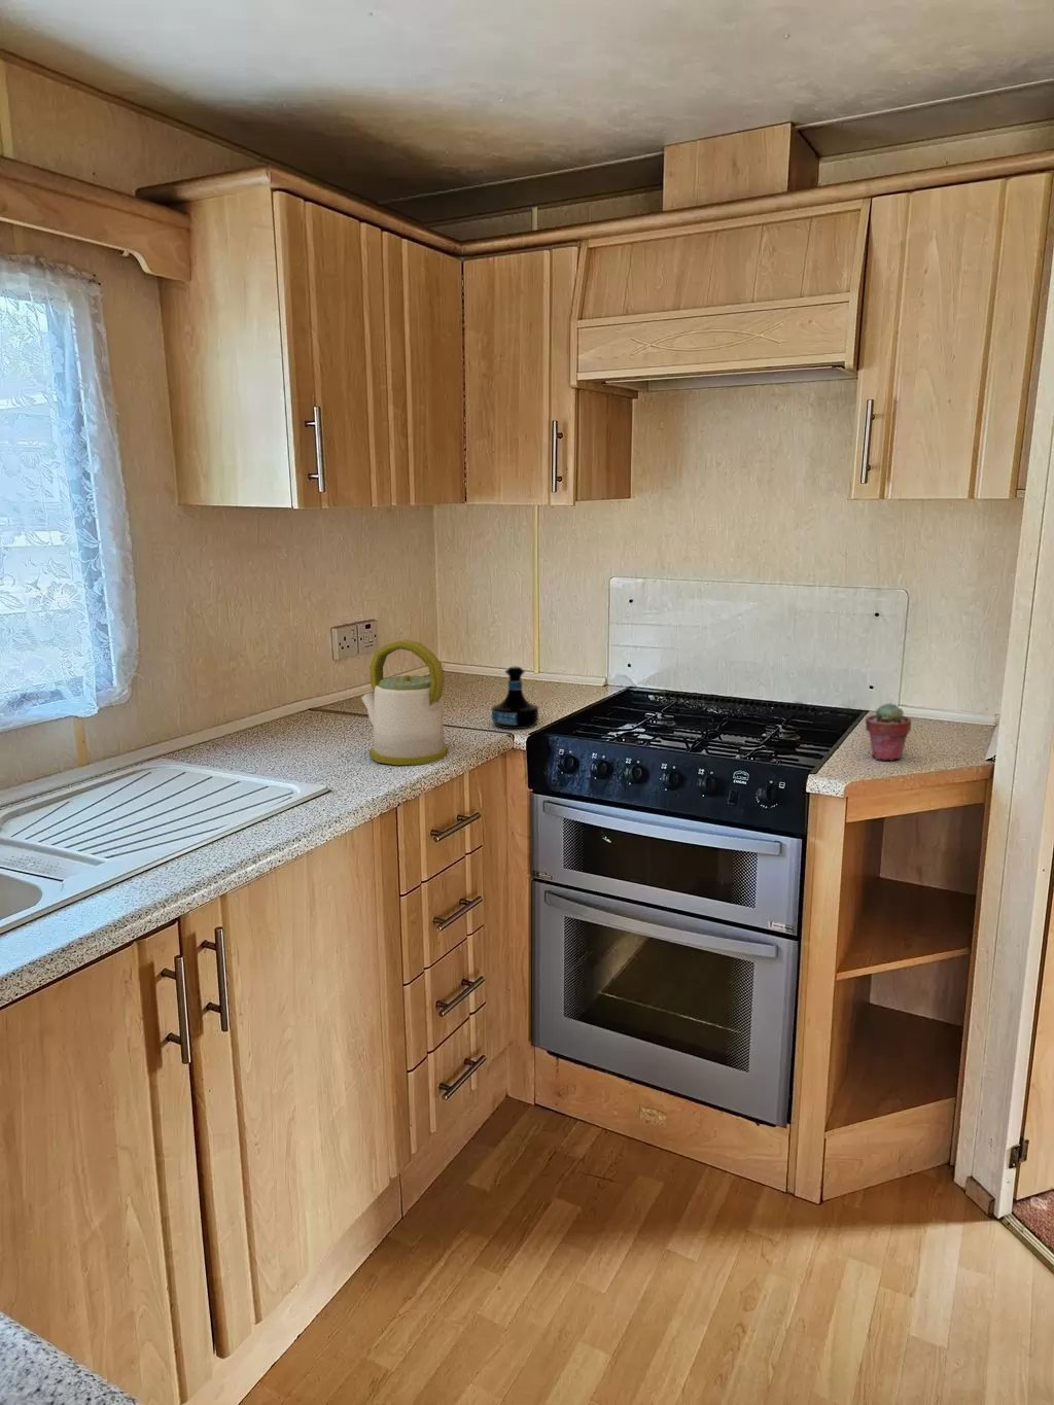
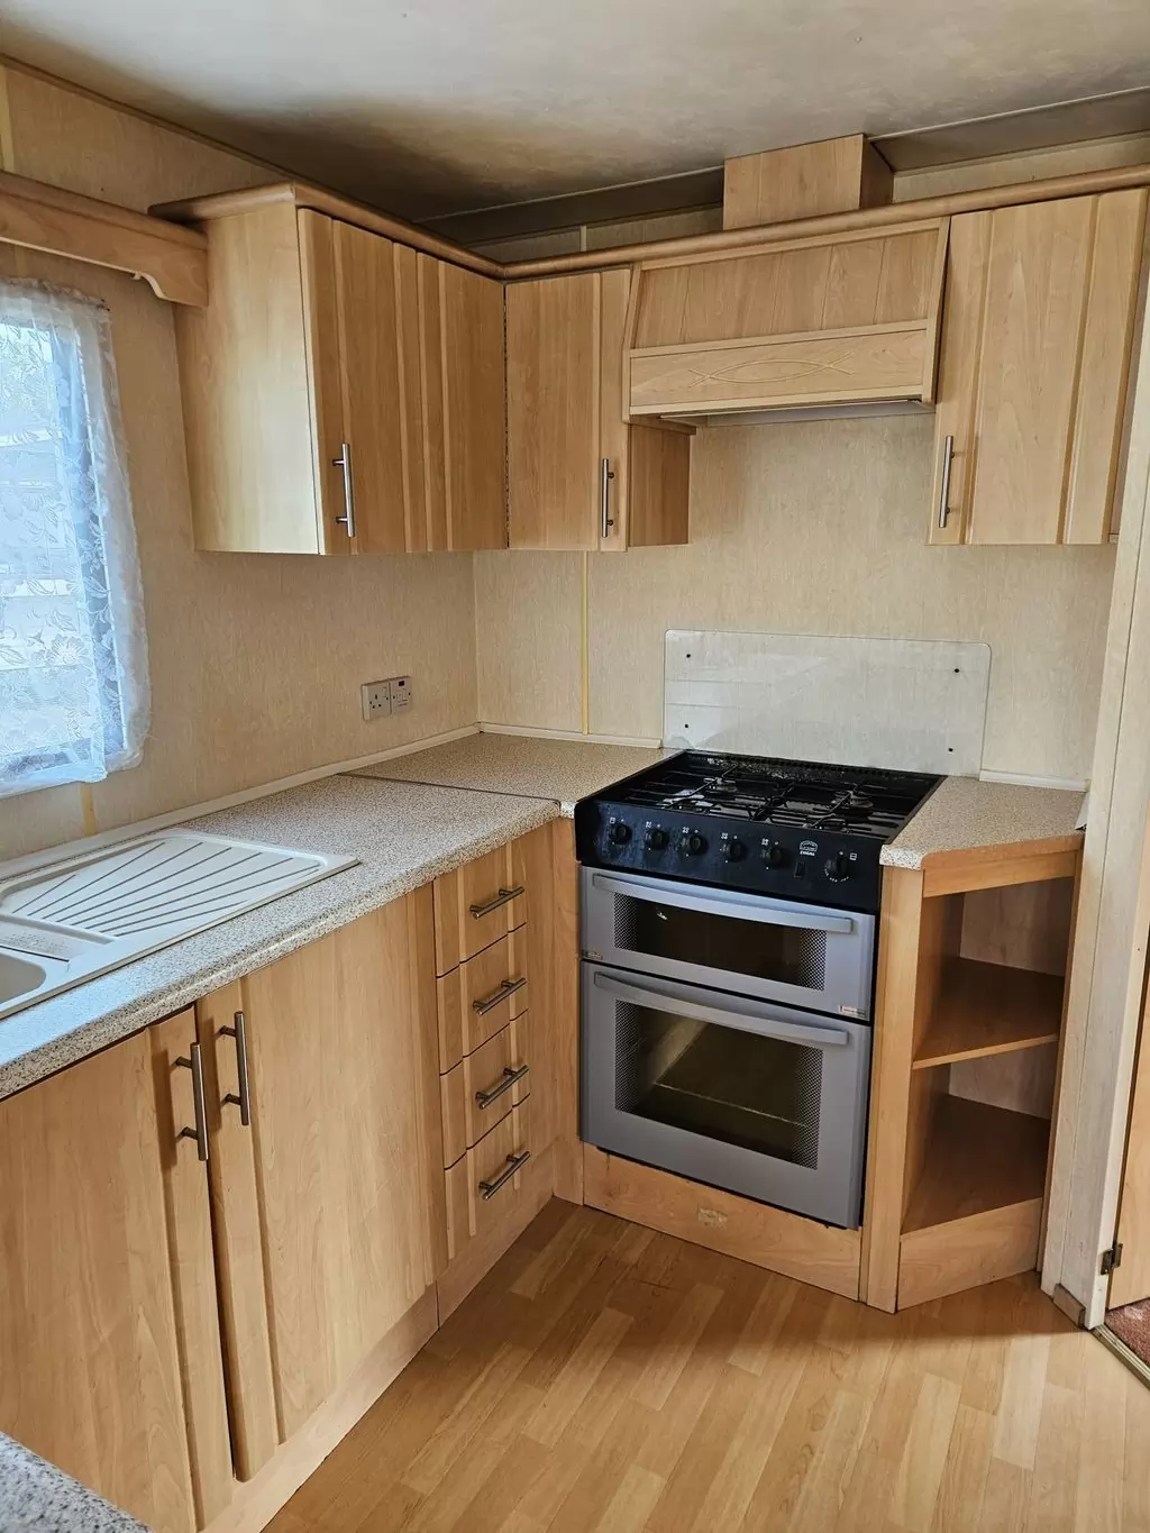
- kettle (402, 696)
- tequila bottle (515, 695)
- potted succulent (887, 730)
